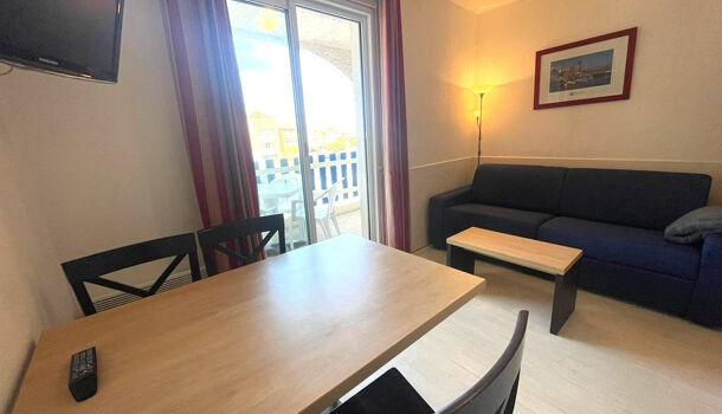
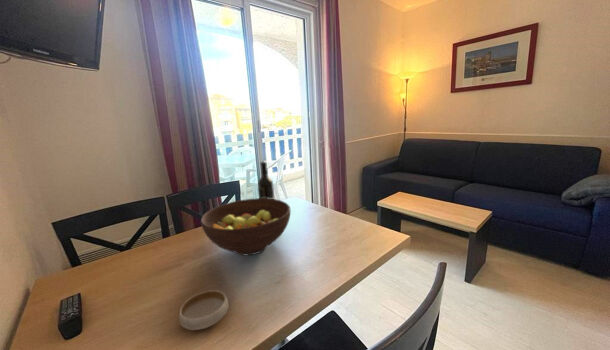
+ bowl (205, 310)
+ wine bottle (265, 189)
+ fruit bowl (249, 229)
